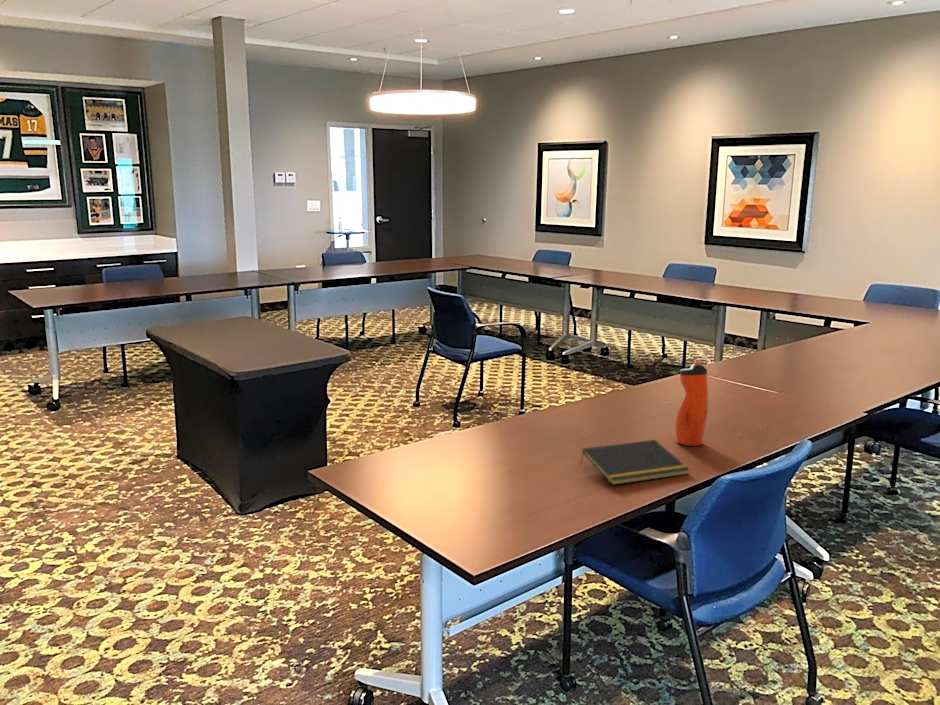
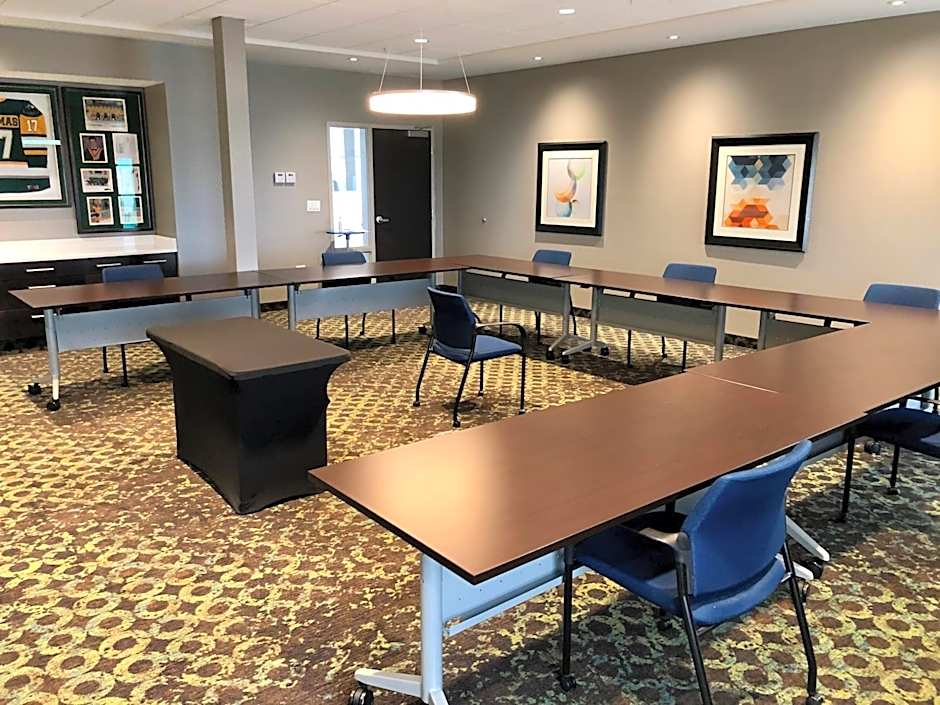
- water bottle (692, 402)
- notepad (634, 461)
